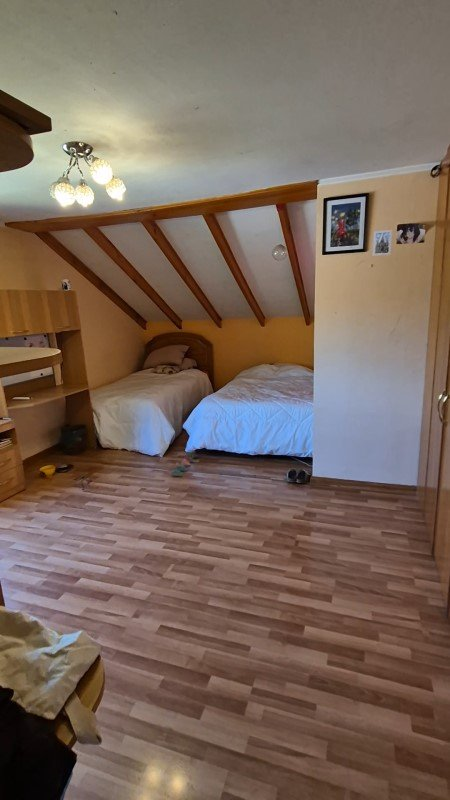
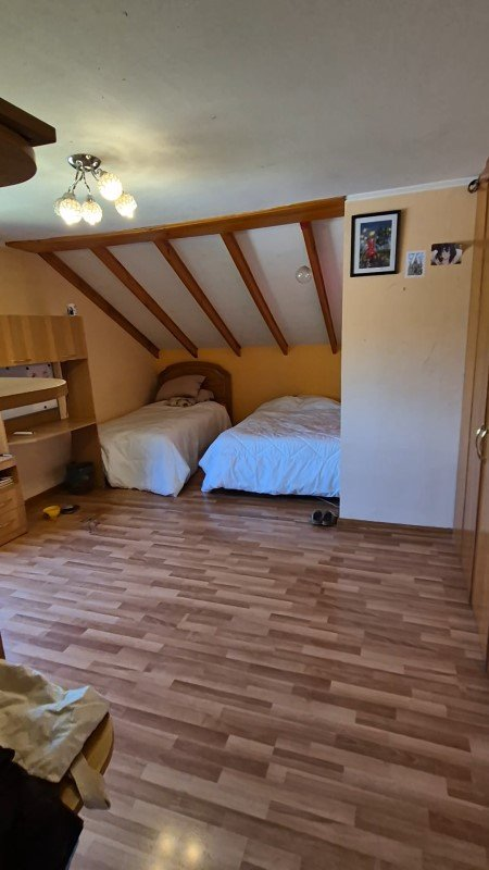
- toy train (185, 462)
